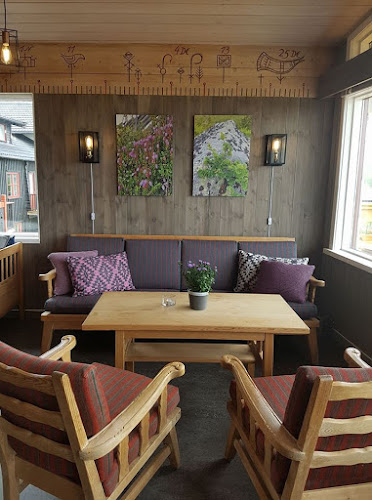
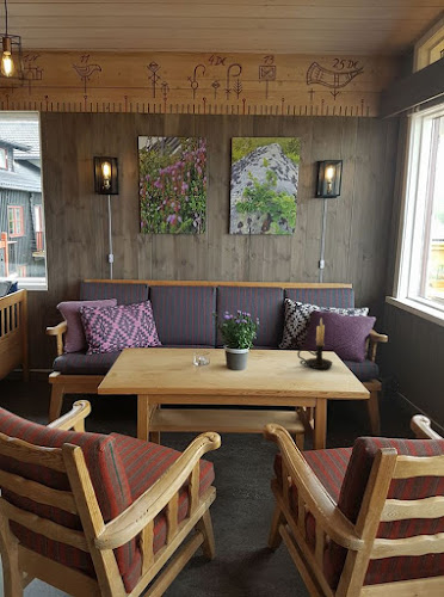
+ candle holder (316, 341)
